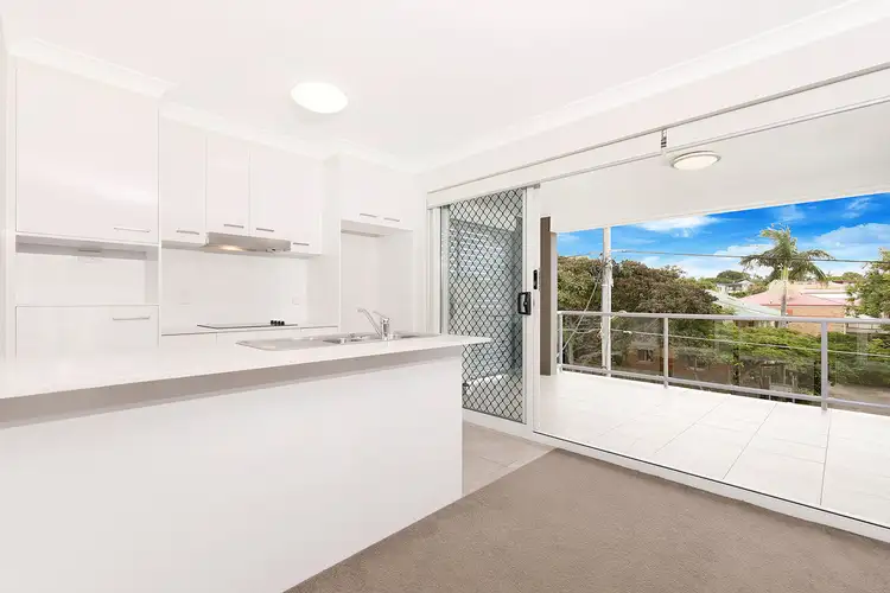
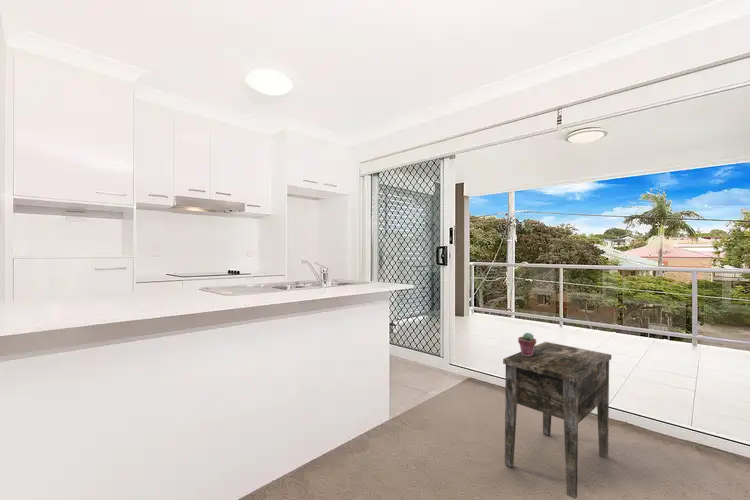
+ potted succulent (527, 343)
+ side table (557, 408)
